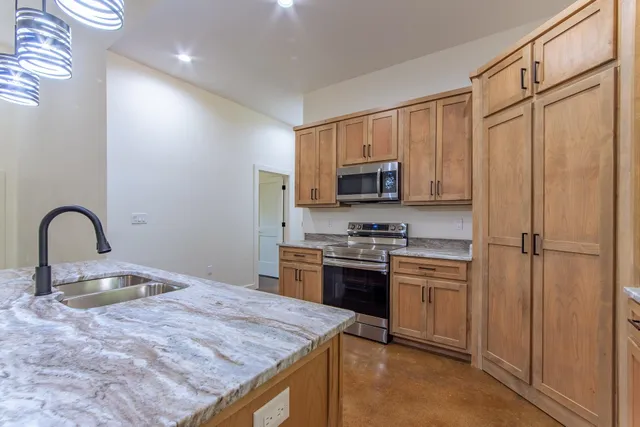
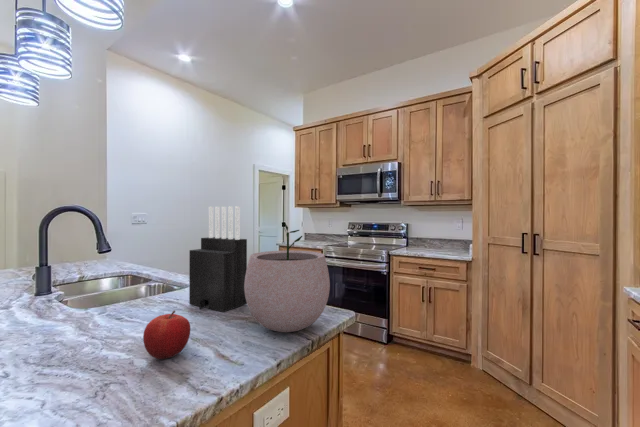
+ fruit (167, 333)
+ plant pot (287, 275)
+ knife block (215, 255)
